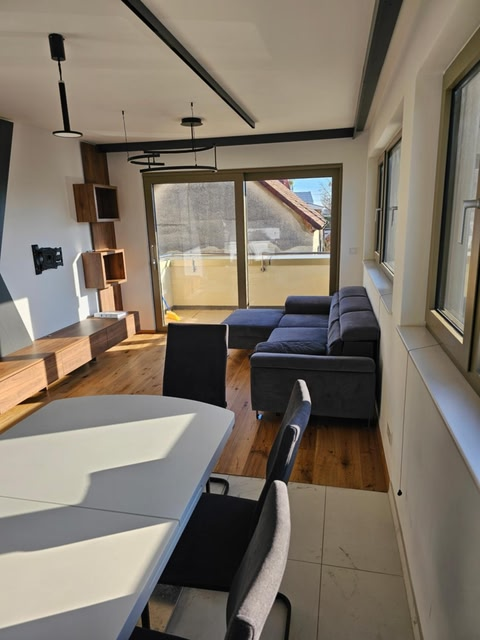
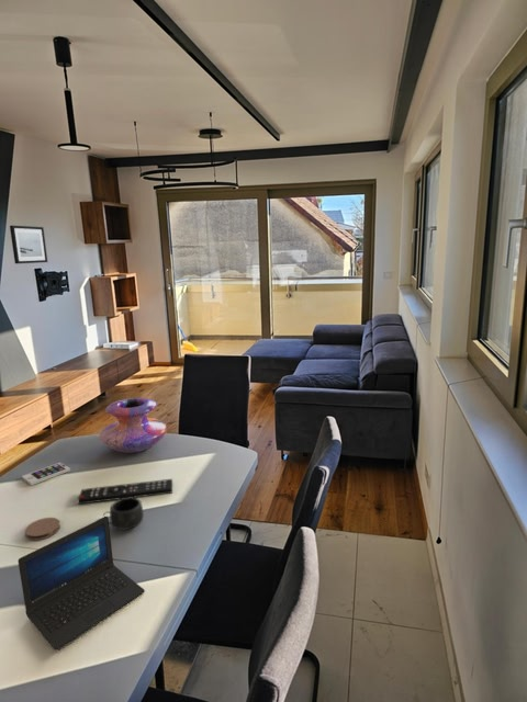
+ wall art (30, 245)
+ coaster (43, 528)
+ mug (123, 514)
+ smartphone (46, 473)
+ laptop (83, 576)
+ decorative vase (133, 424)
+ remote control (126, 490)
